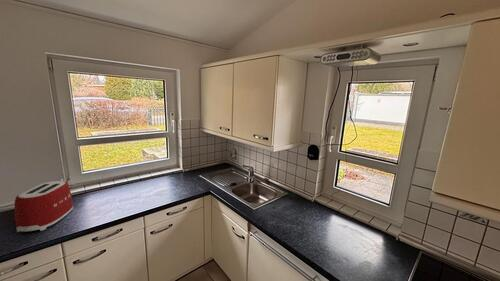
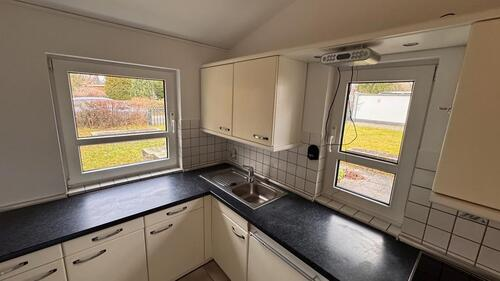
- toaster (46, 203)
